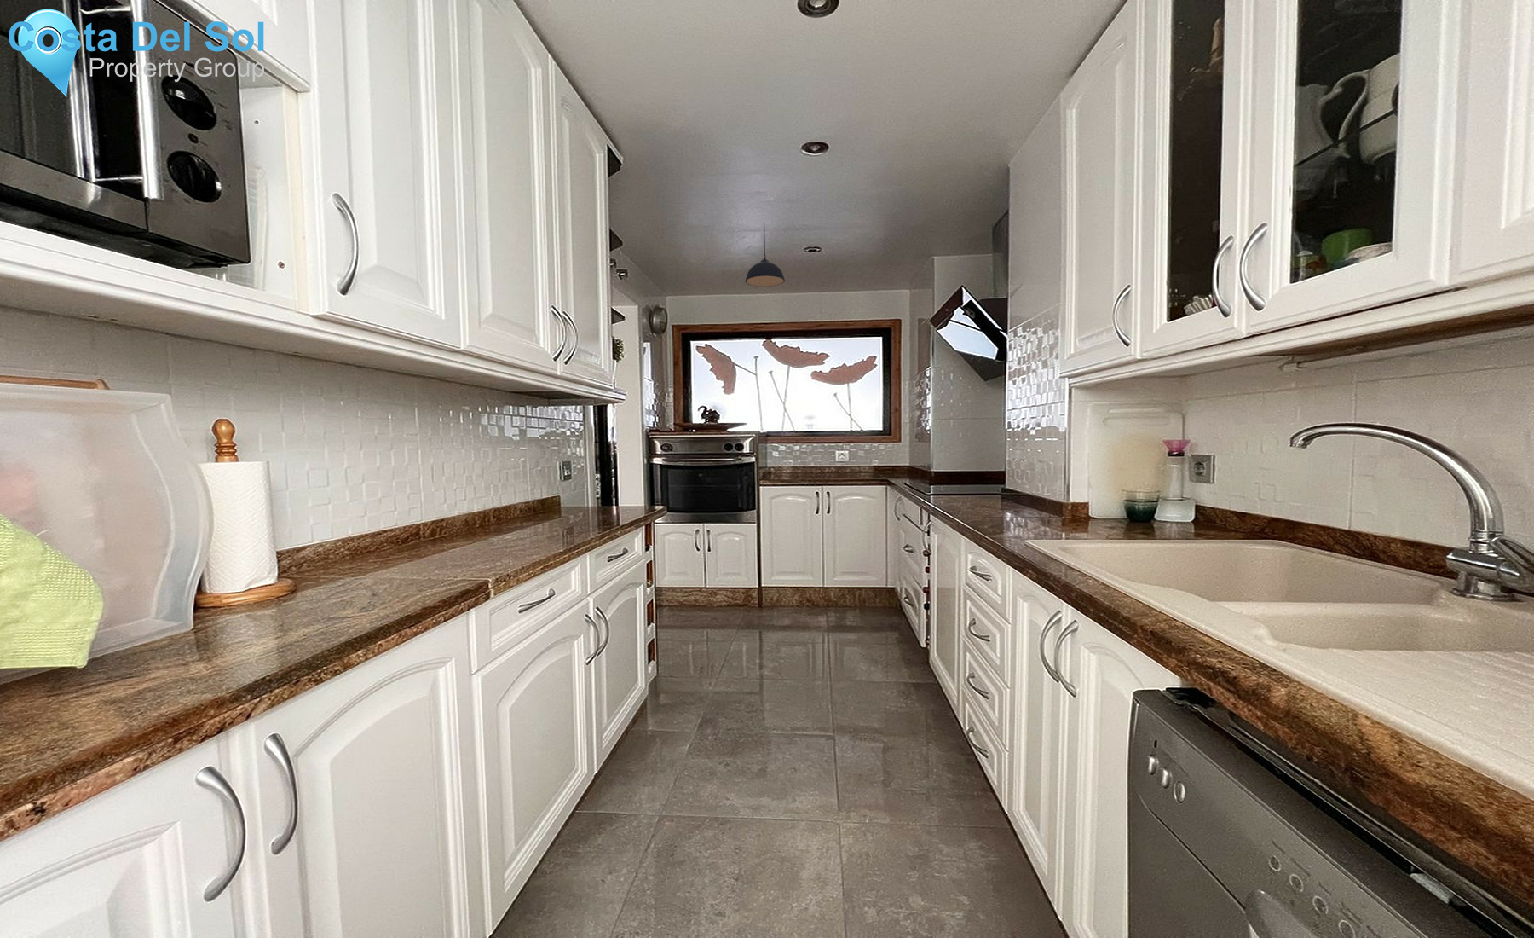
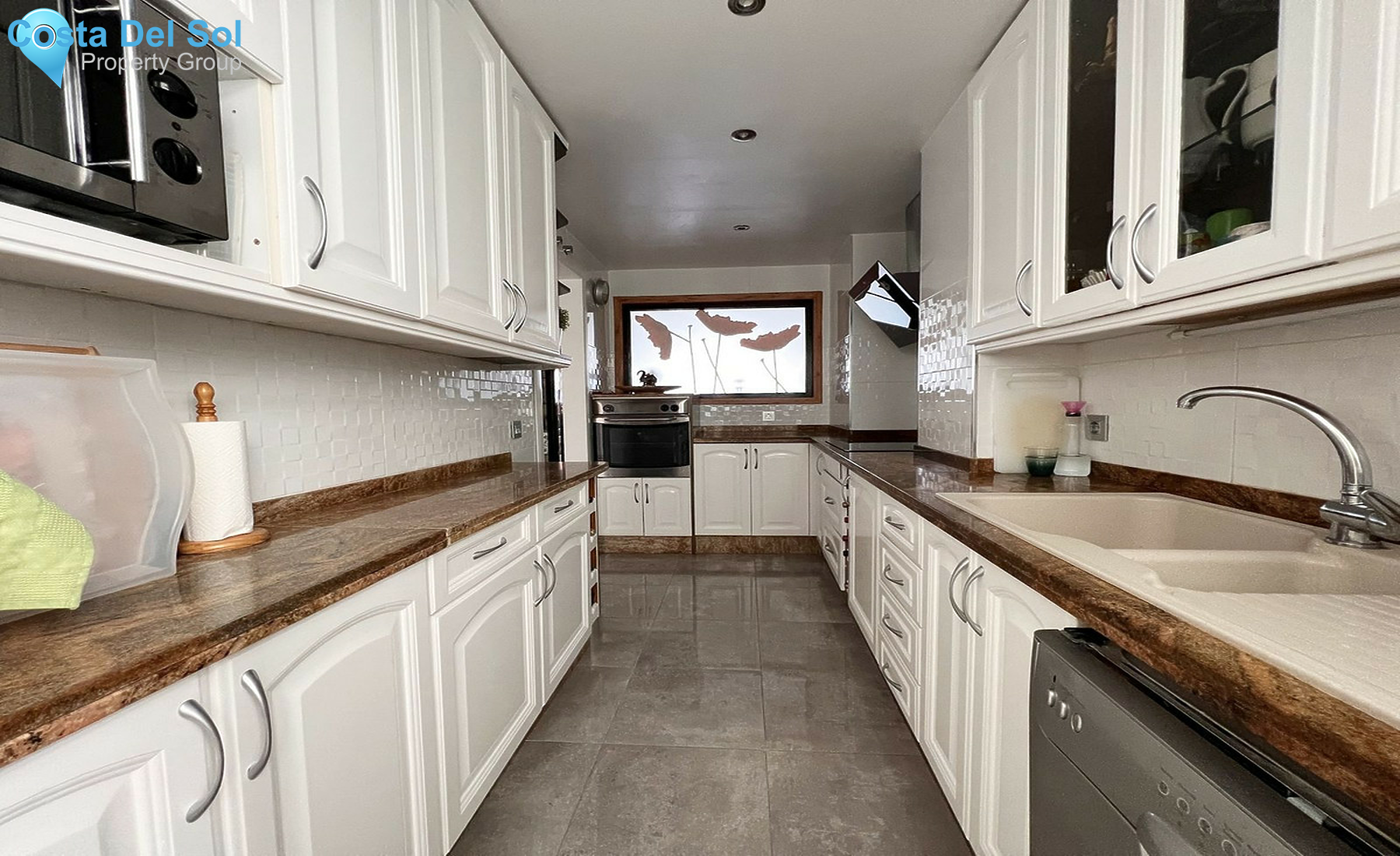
- pendant light (765, 252)
